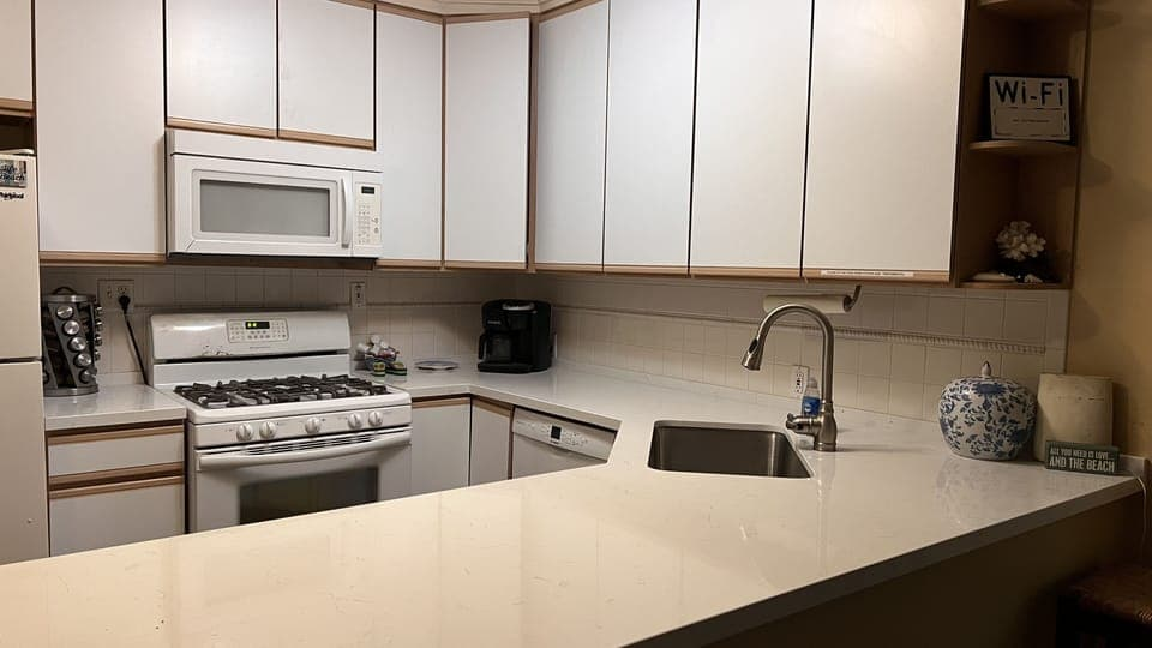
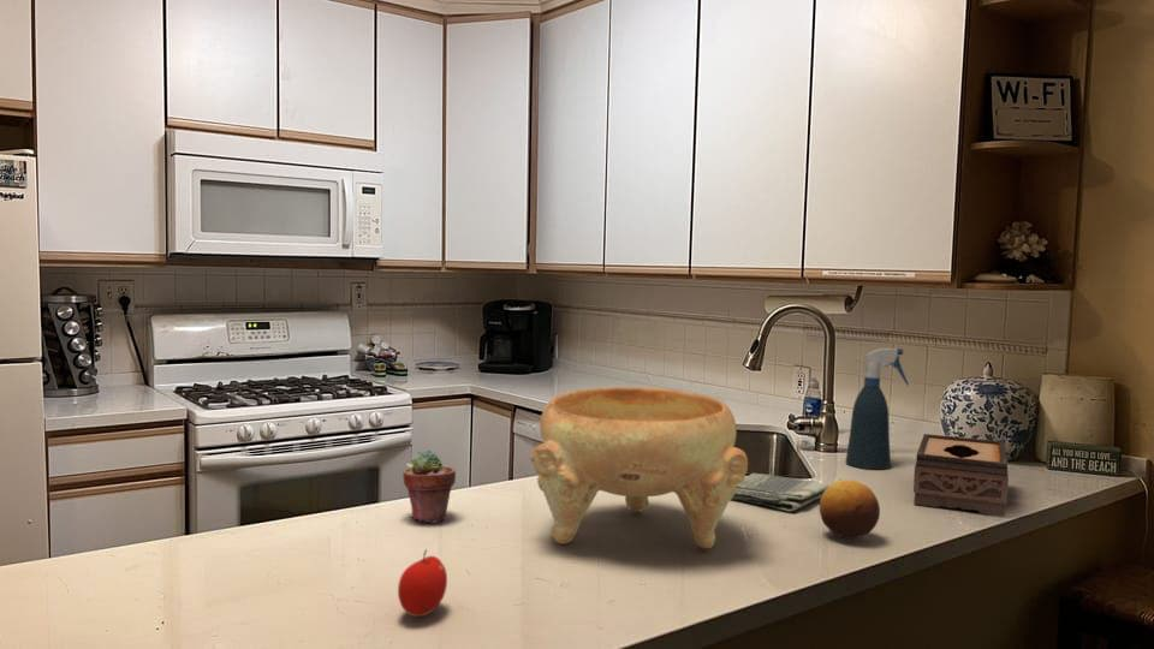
+ dish towel (772, 488)
+ apple (422, 582)
+ tissue box (960, 471)
+ fruit (849, 508)
+ spray bottle (873, 405)
+ decorative bowl (626, 465)
+ potted succulent (428, 483)
